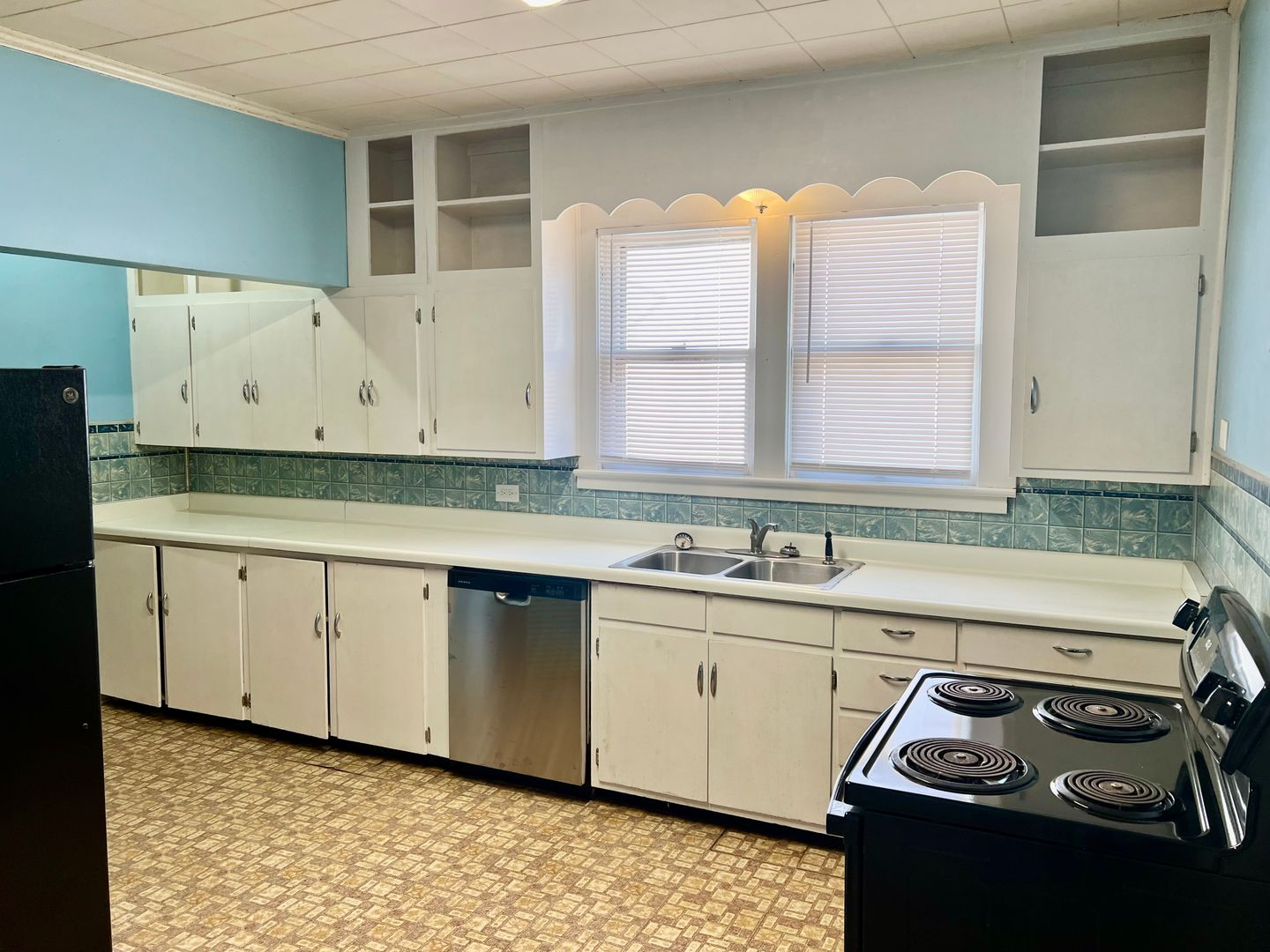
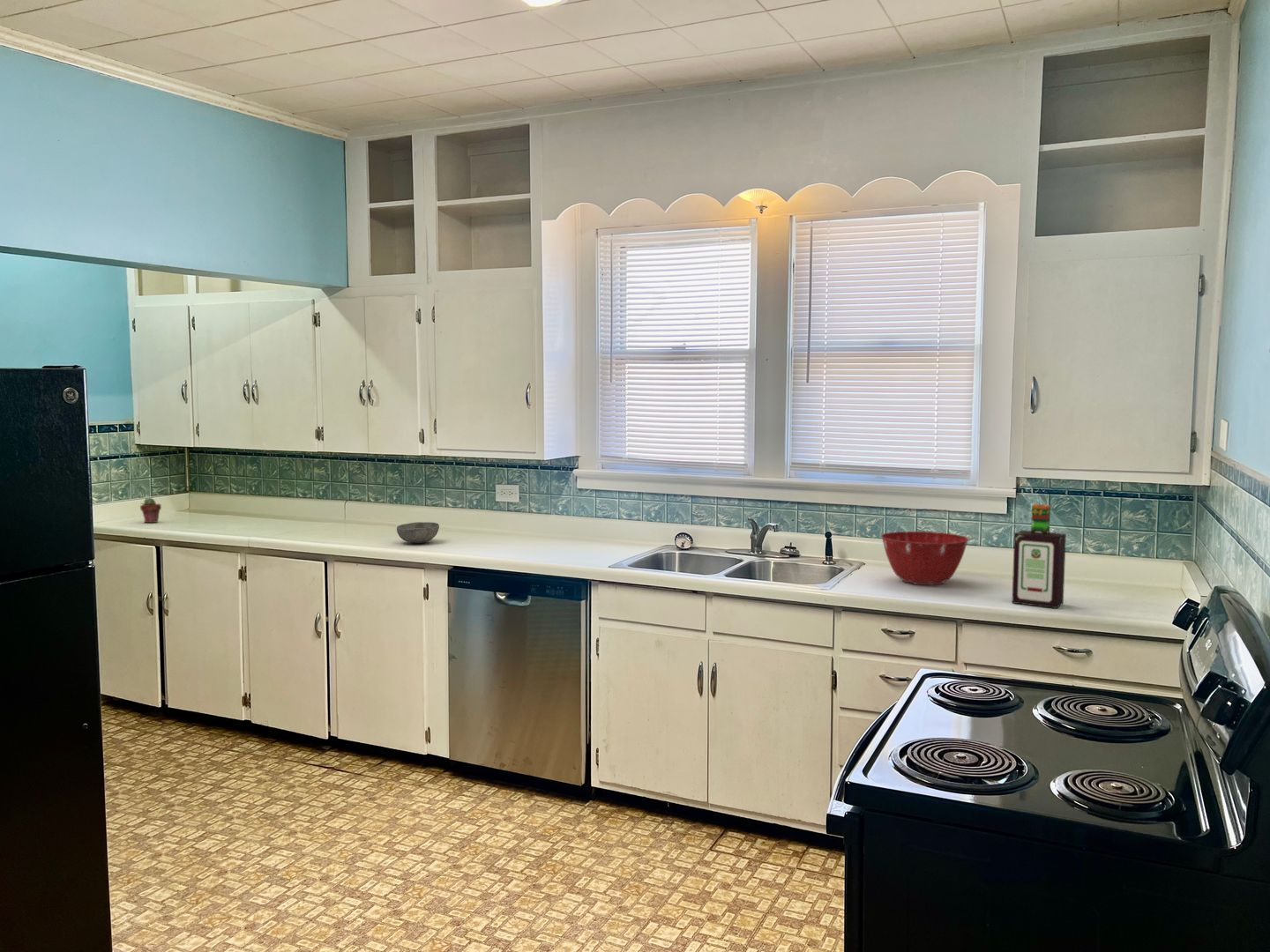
+ bowl (418, 533)
+ mixing bowl (923, 559)
+ bottle (1039, 554)
+ potted succulent (150, 509)
